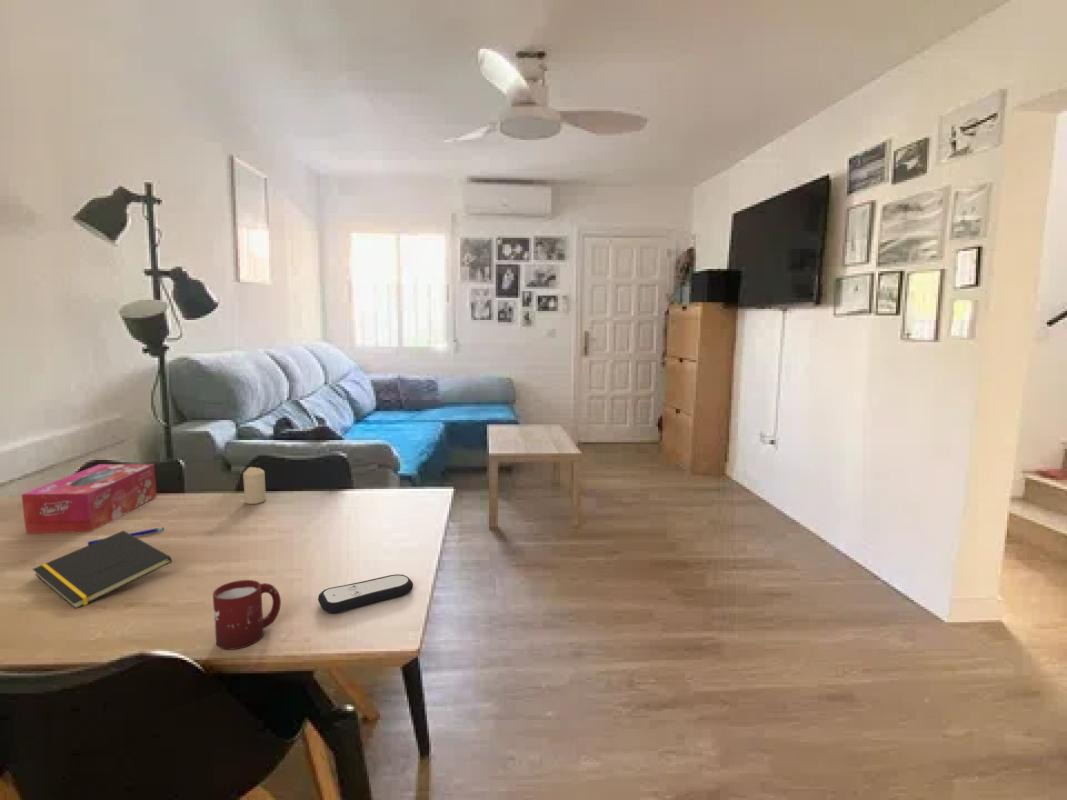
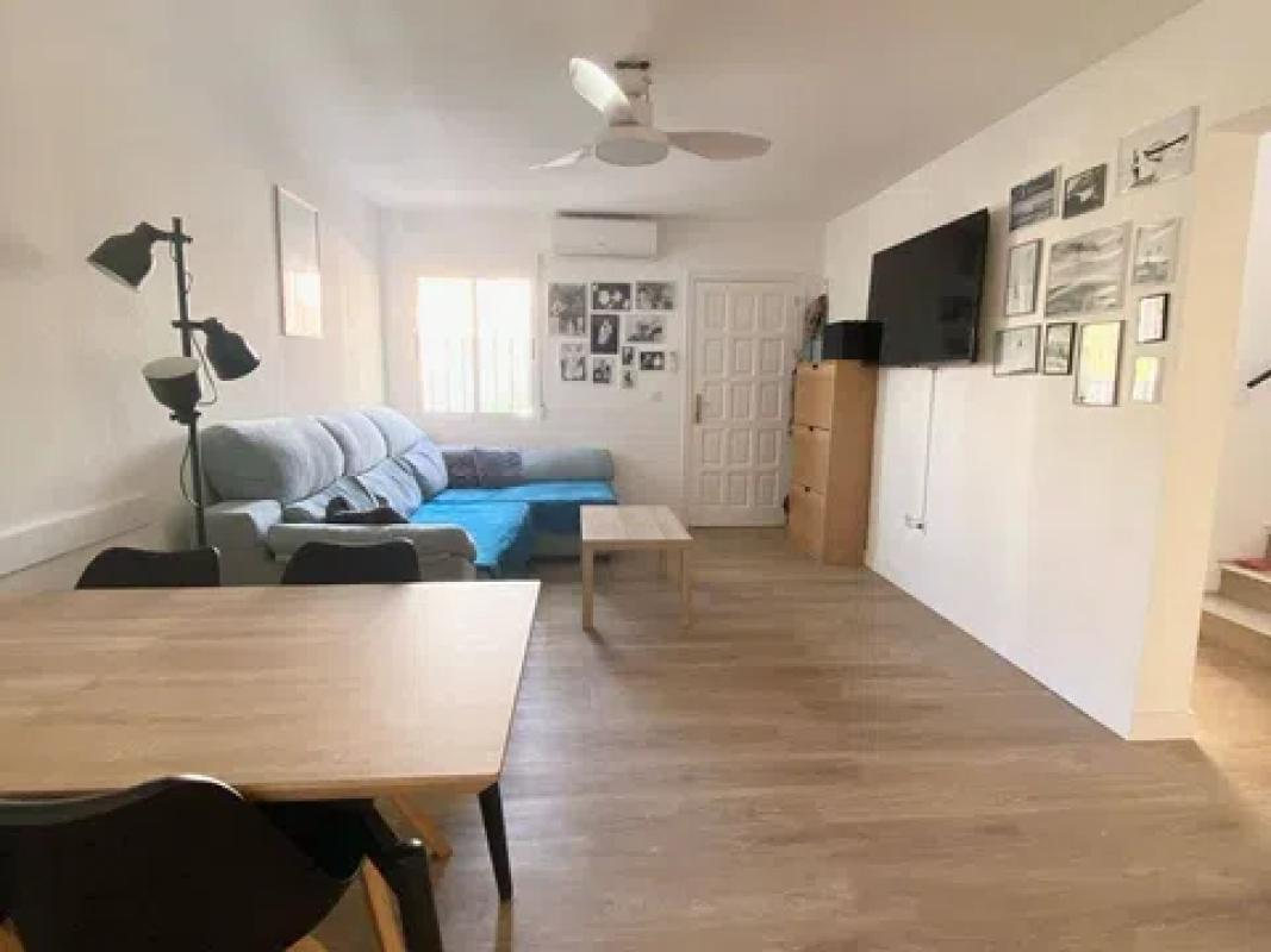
- remote control (367, 591)
- pen (130, 533)
- notepad (102, 565)
- candle (254, 484)
- tissue box (95, 495)
- cup (249, 610)
